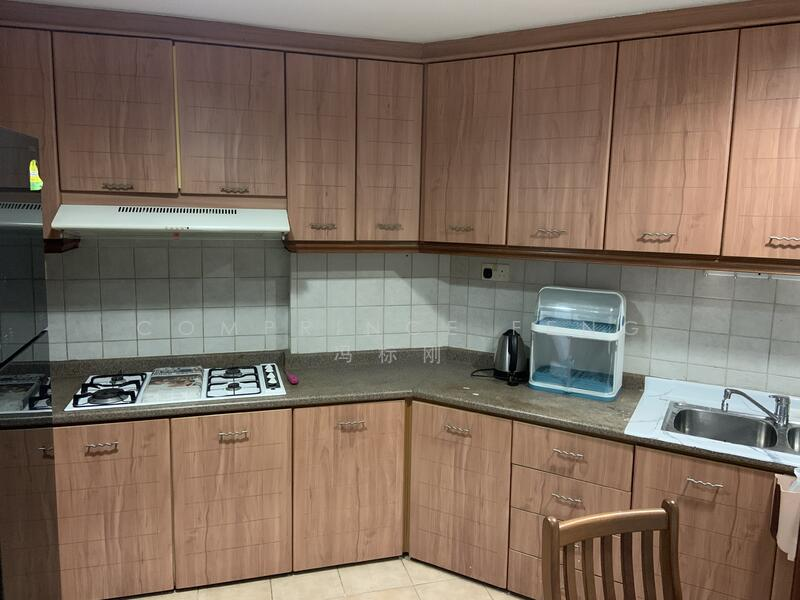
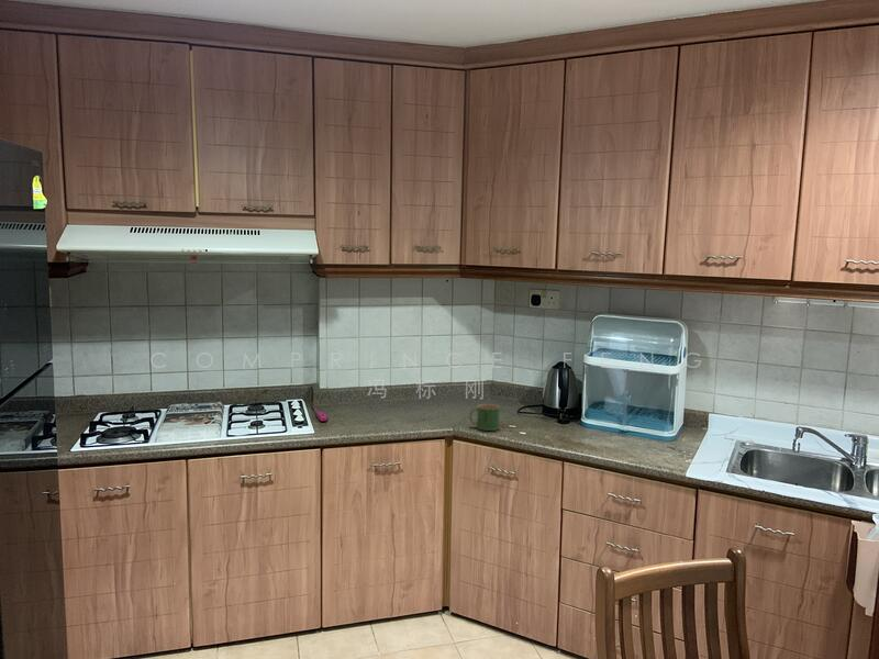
+ mug (483, 416)
